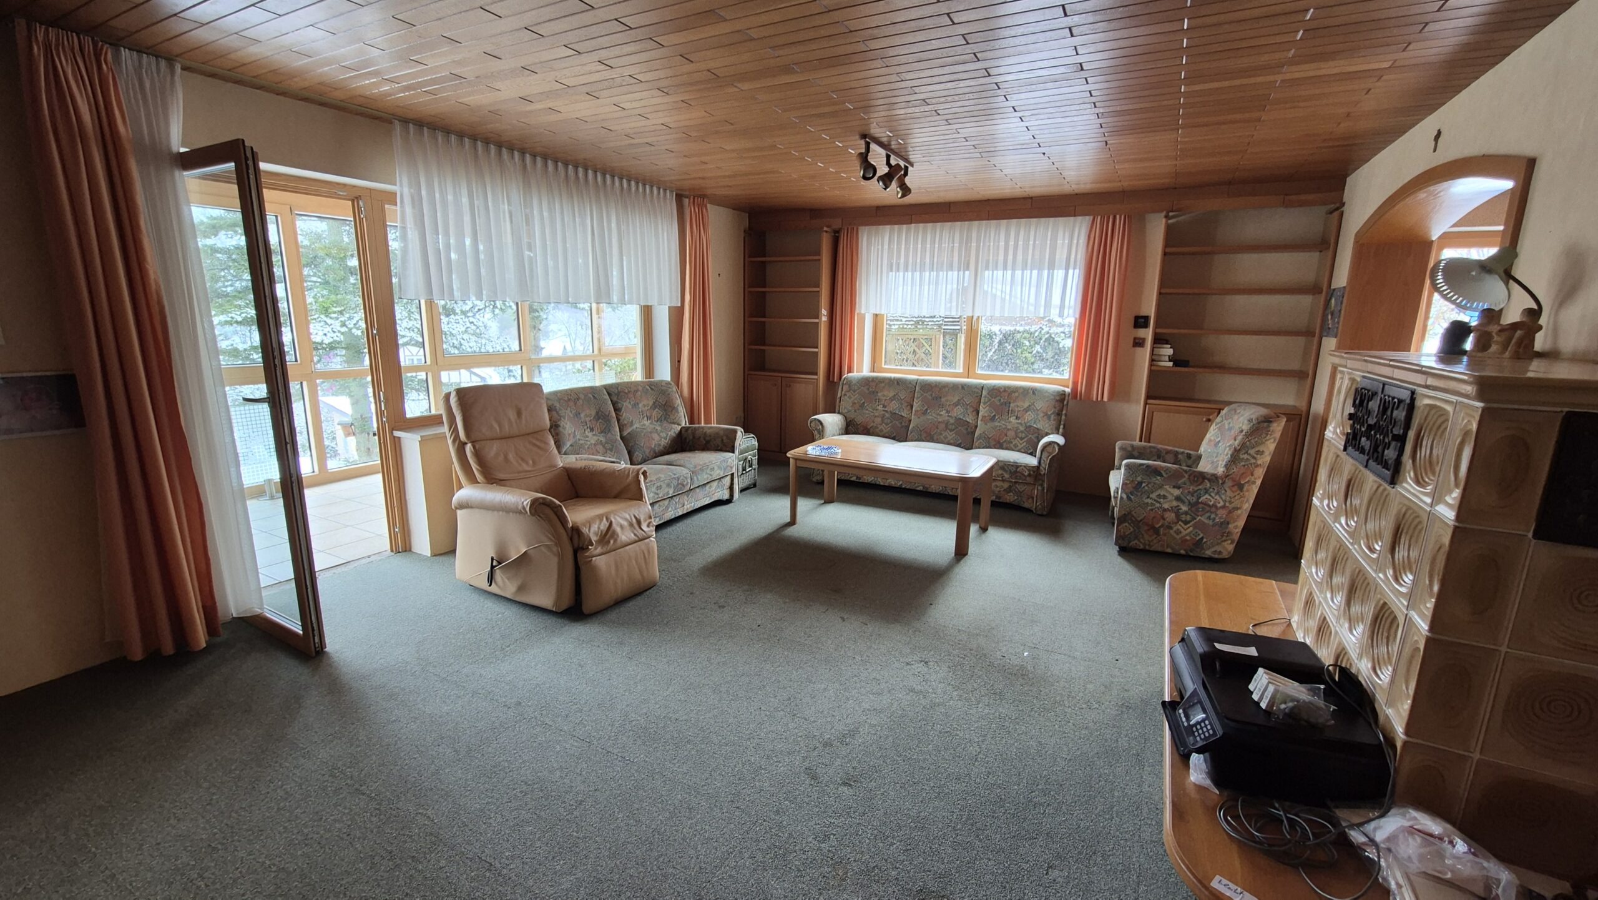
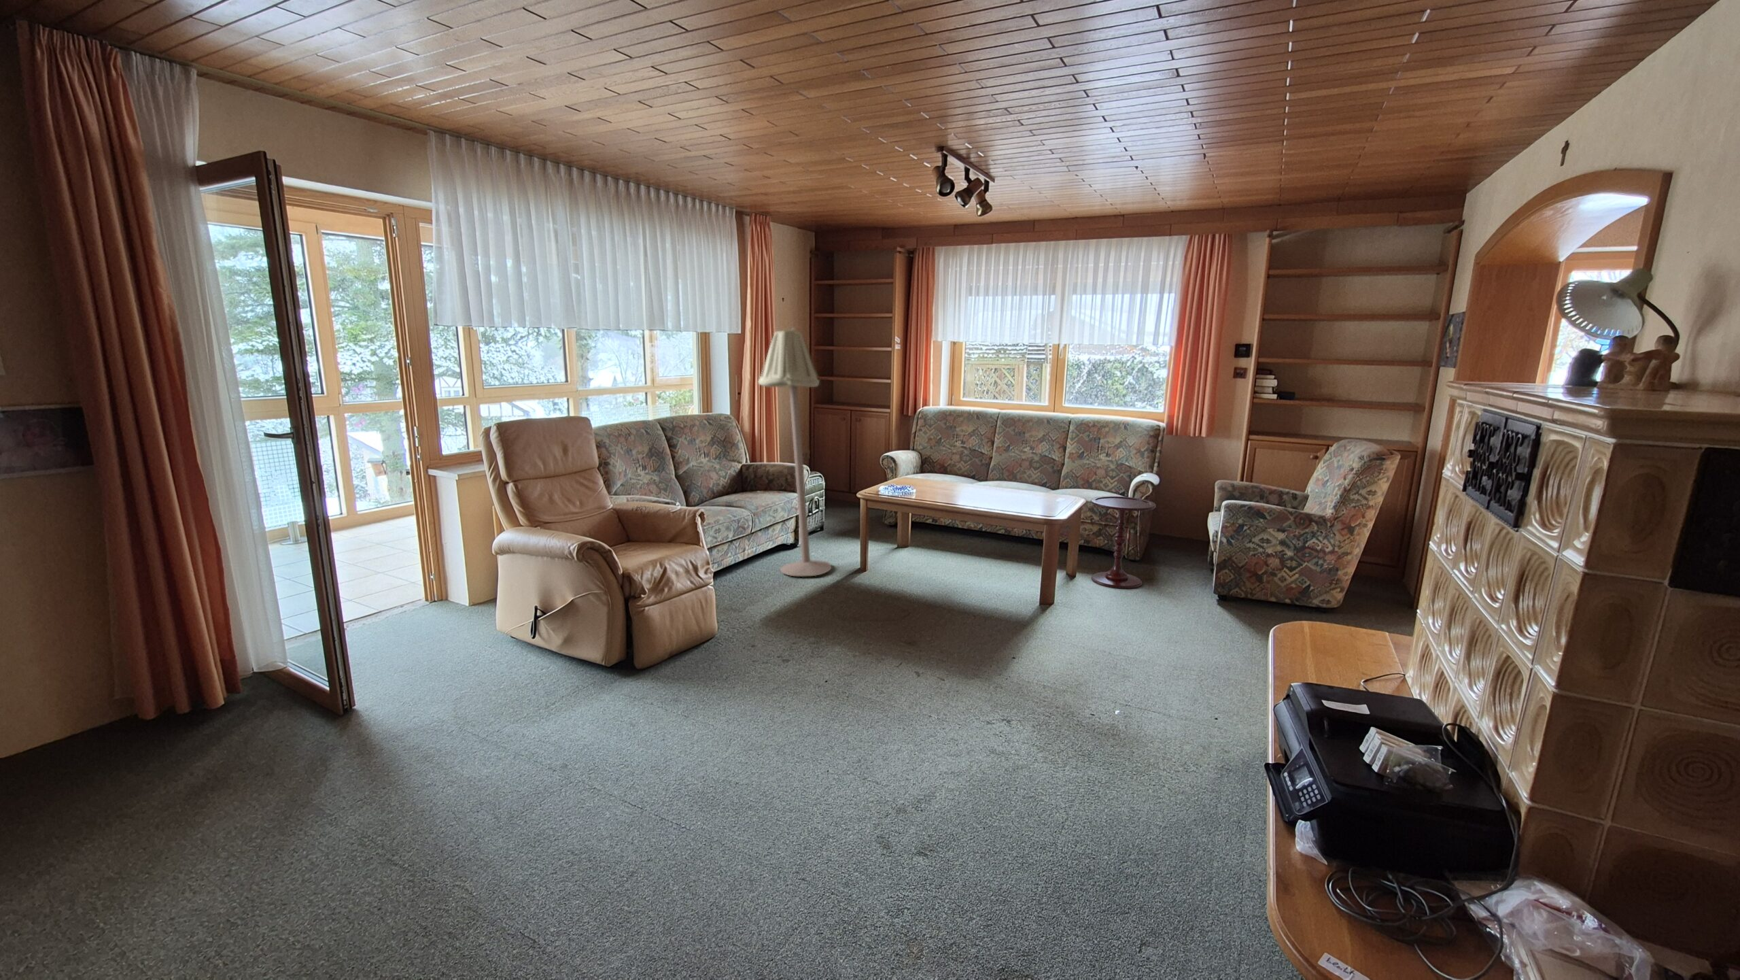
+ side table (1120, 541)
+ floor lamp (795, 452)
